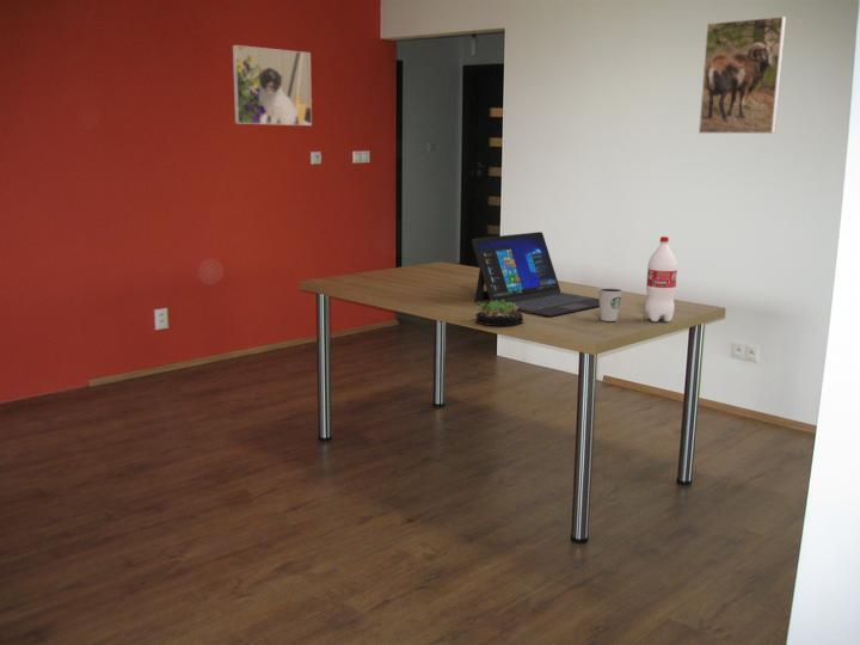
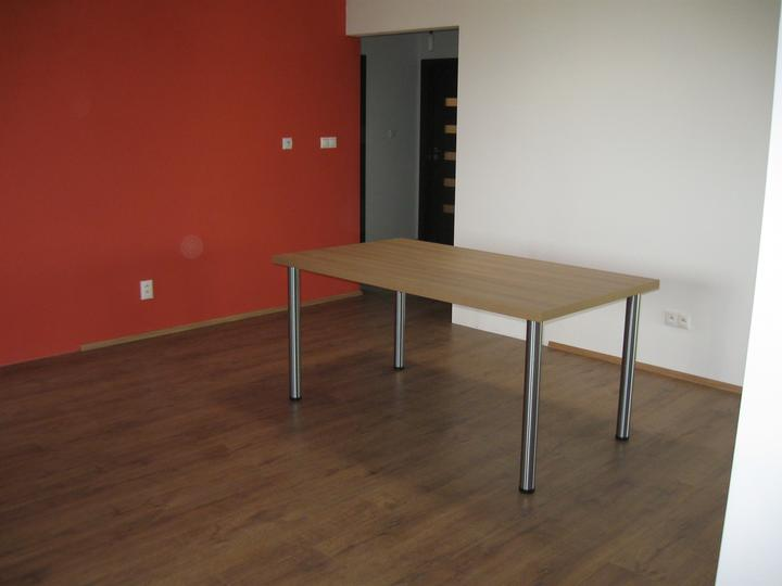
- succulent plant (497, 311)
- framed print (274, 87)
- bottle (661, 278)
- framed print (739, 76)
- dixie cup (609, 305)
- laptop (543, 270)
